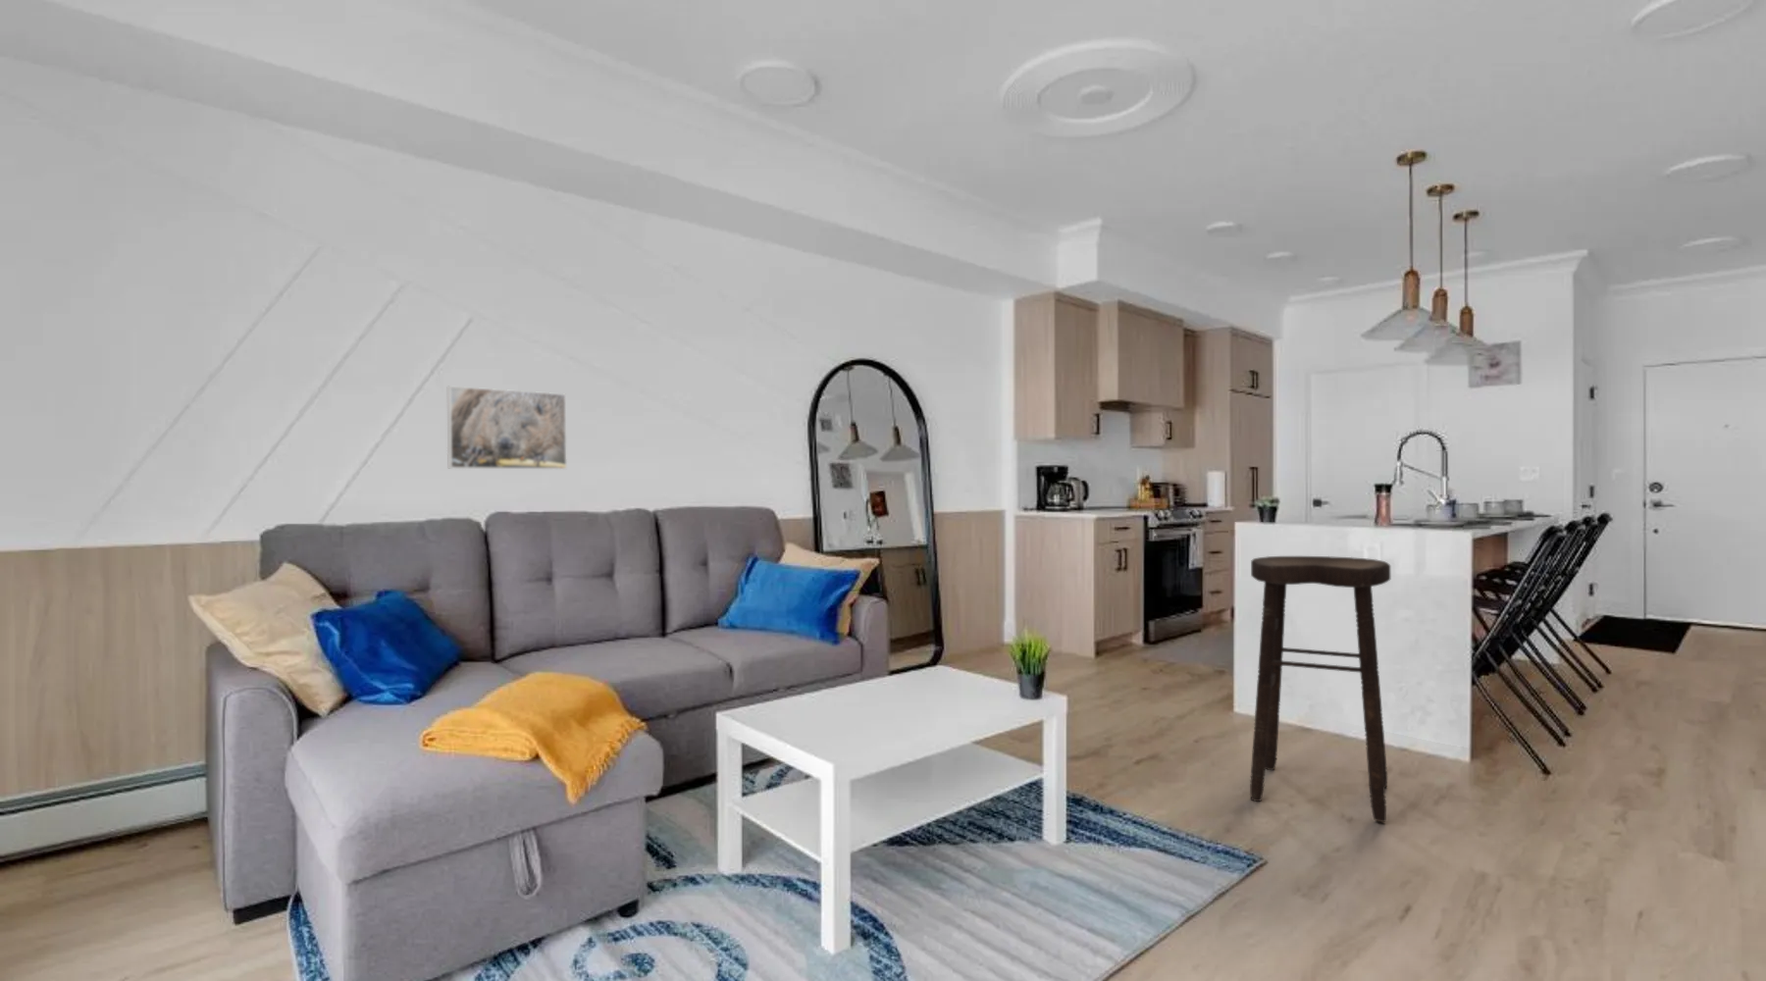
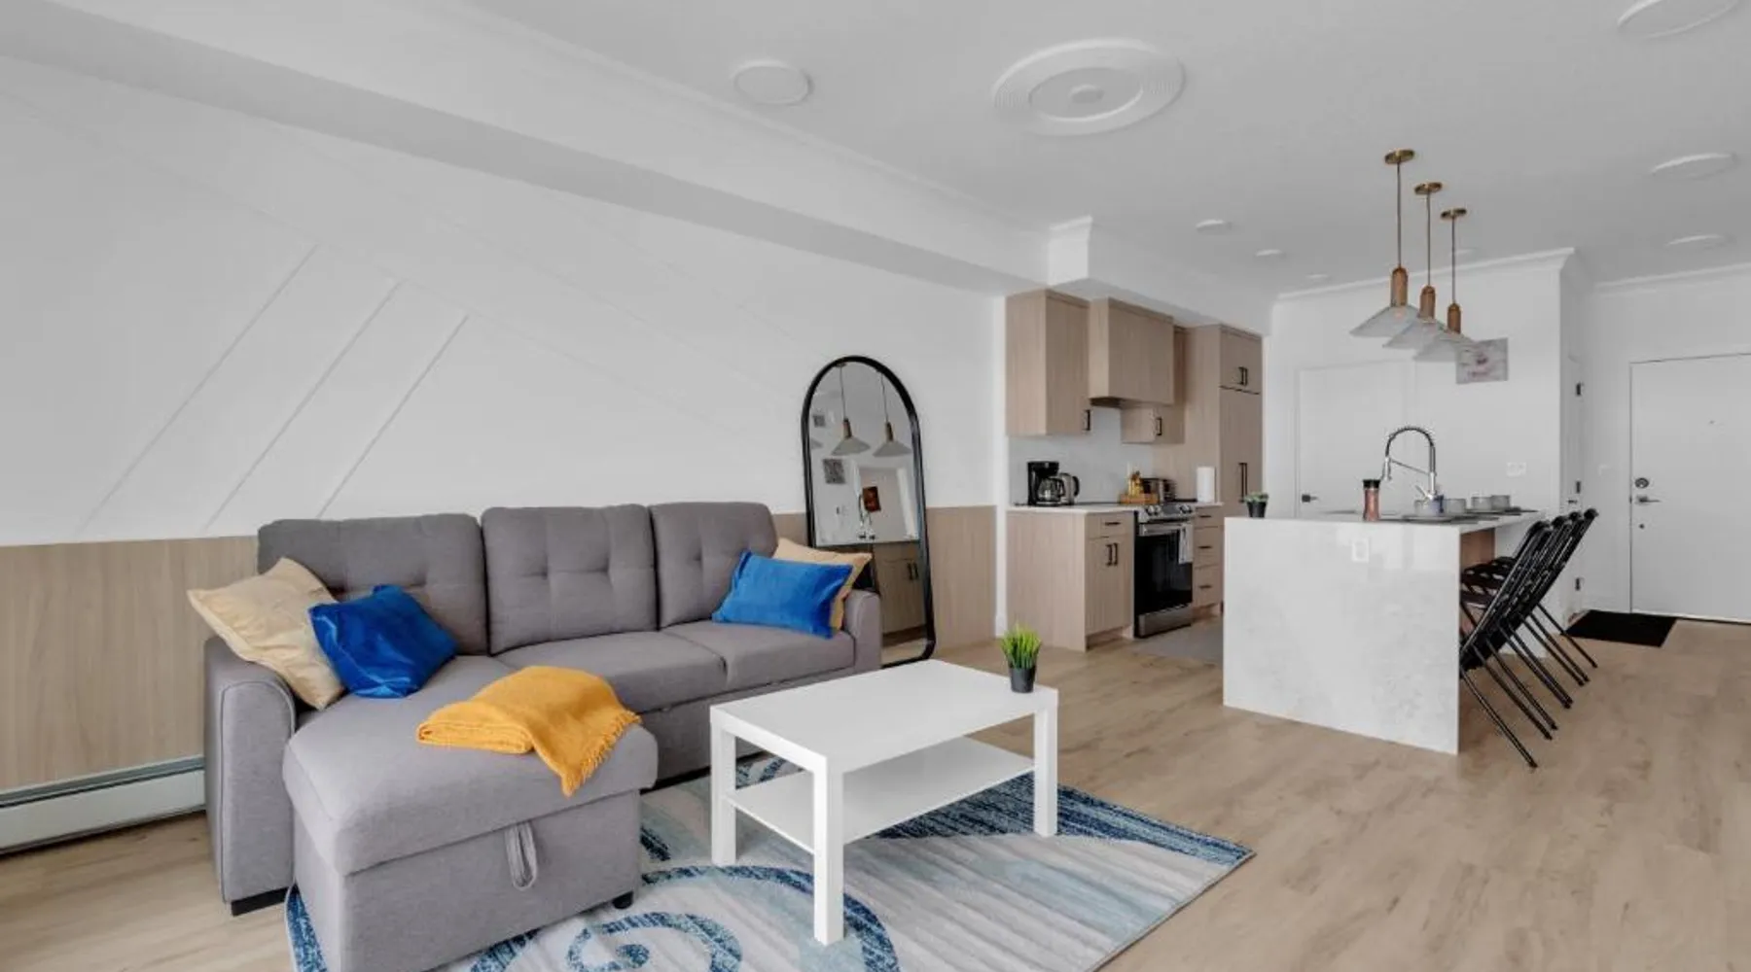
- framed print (510, 429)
- stool (1319, 668)
